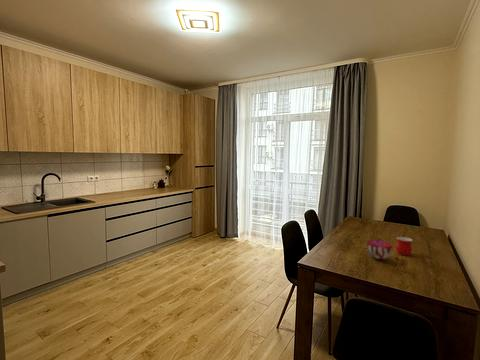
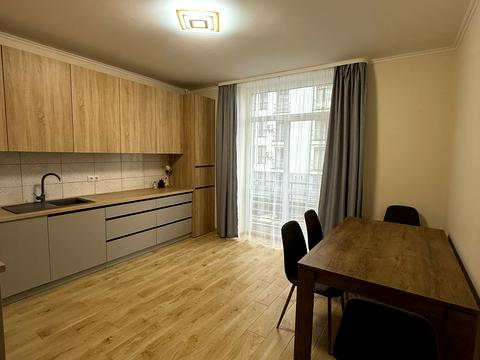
- decorative bowl (378, 250)
- mug (401, 245)
